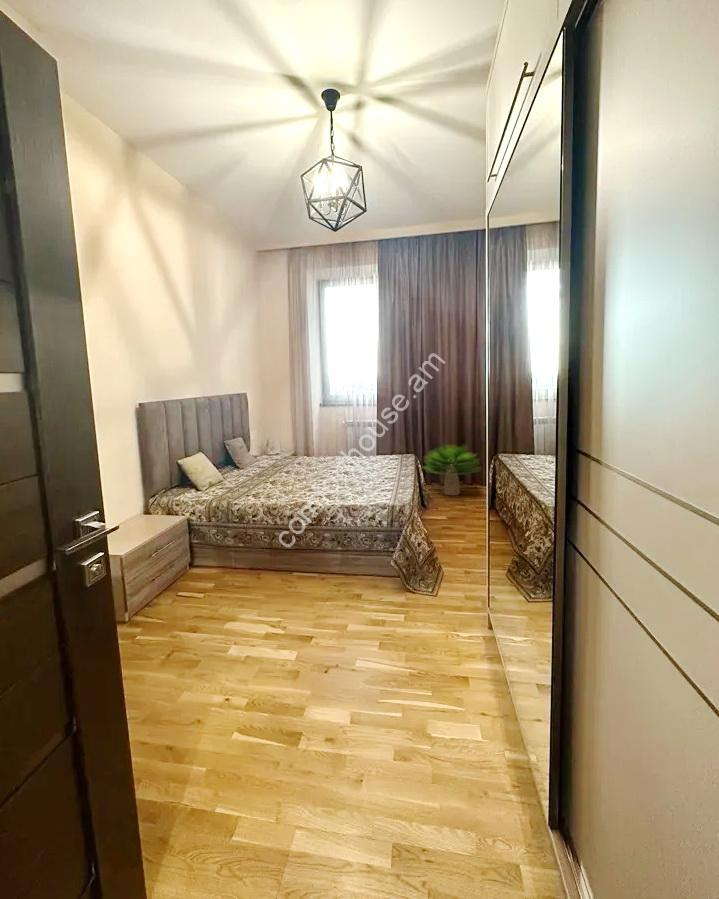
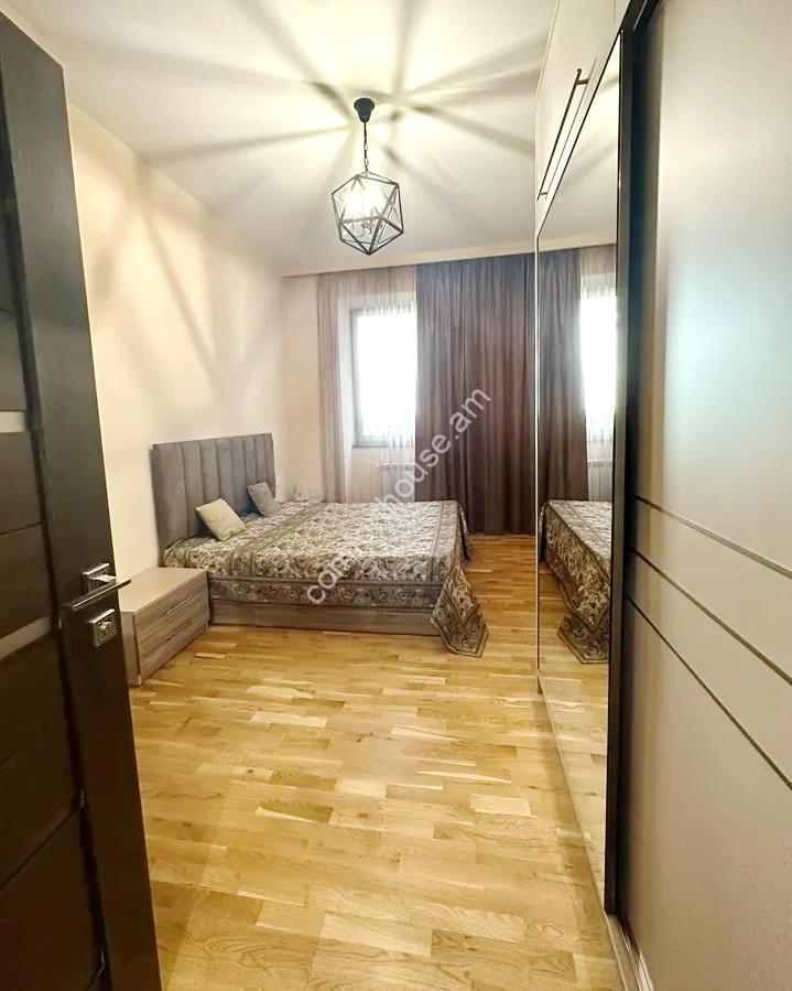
- potted plant (451, 468)
